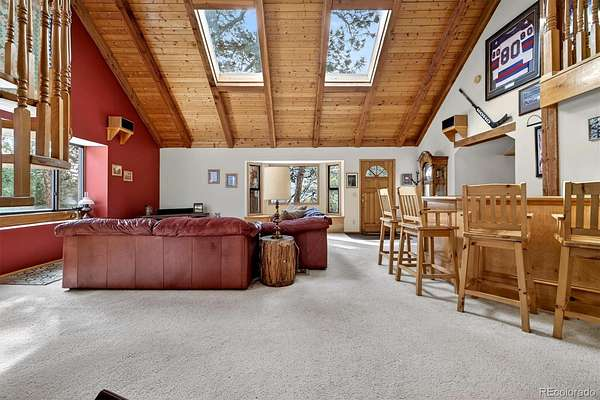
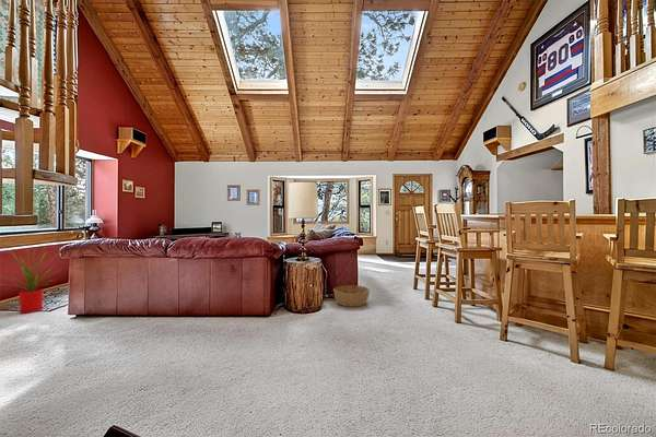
+ house plant (32, 279)
+ basket (351, 295)
